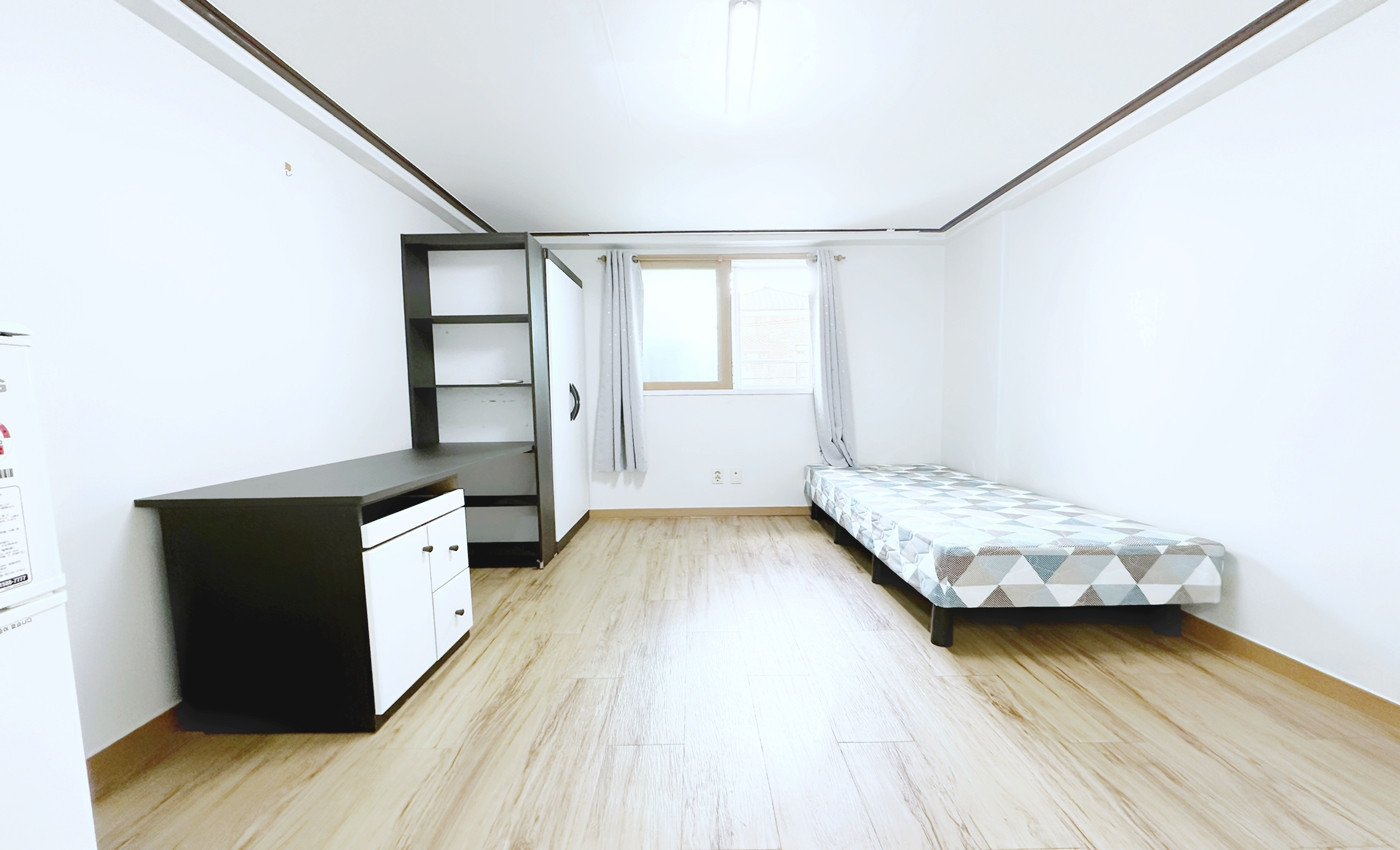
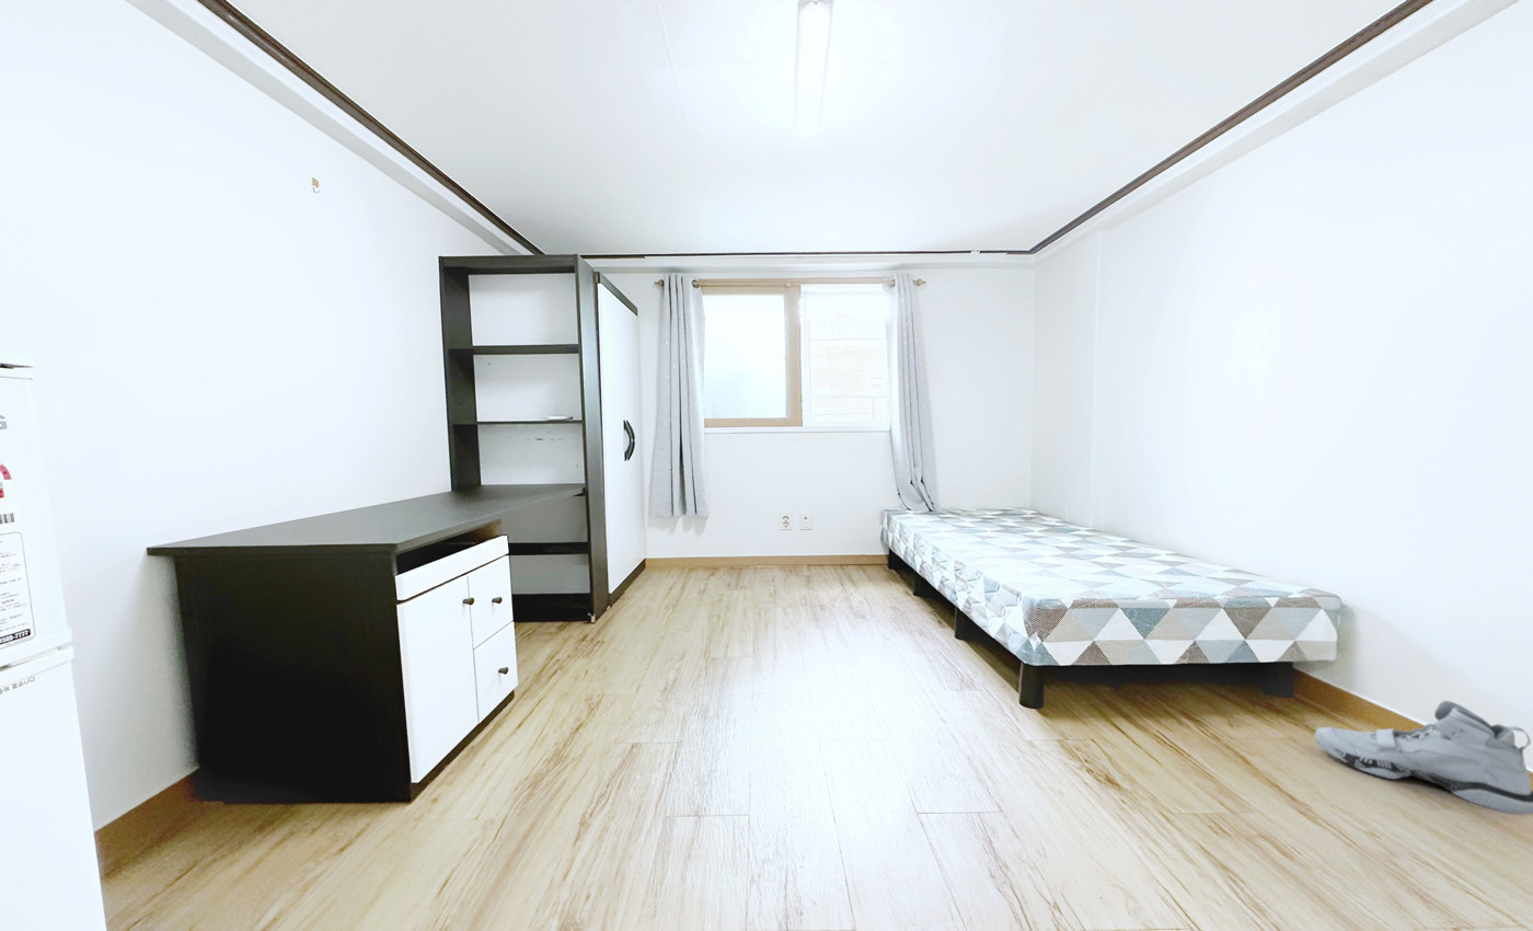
+ sneaker (1418, 739)
